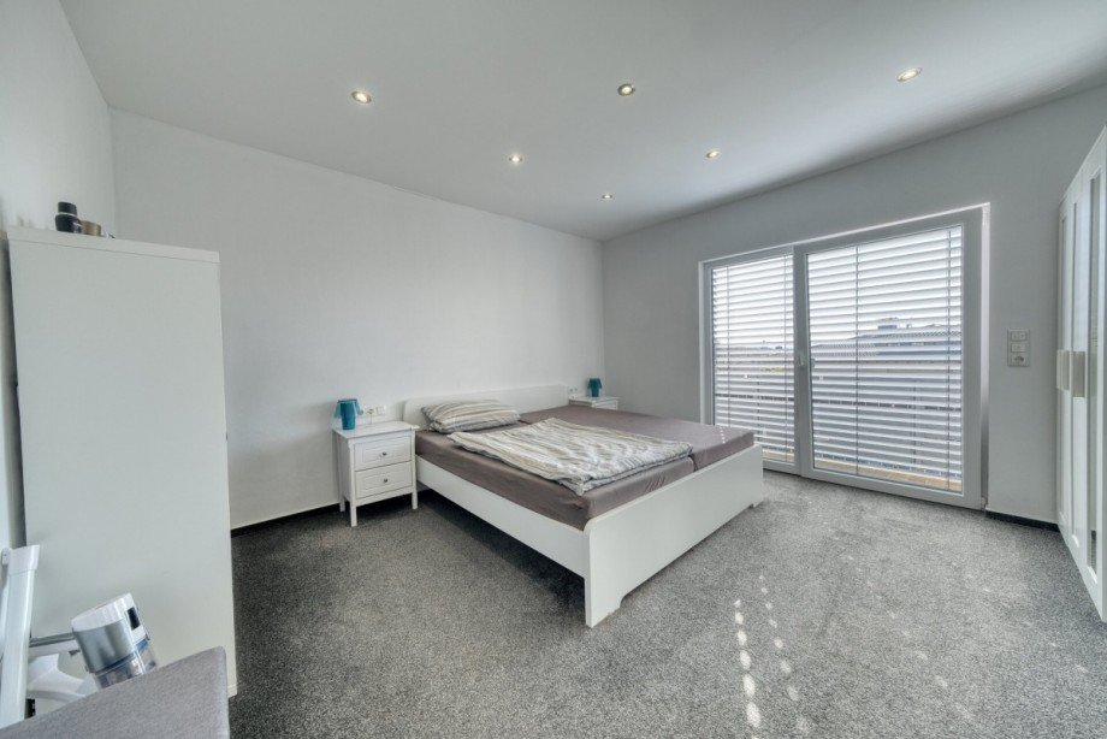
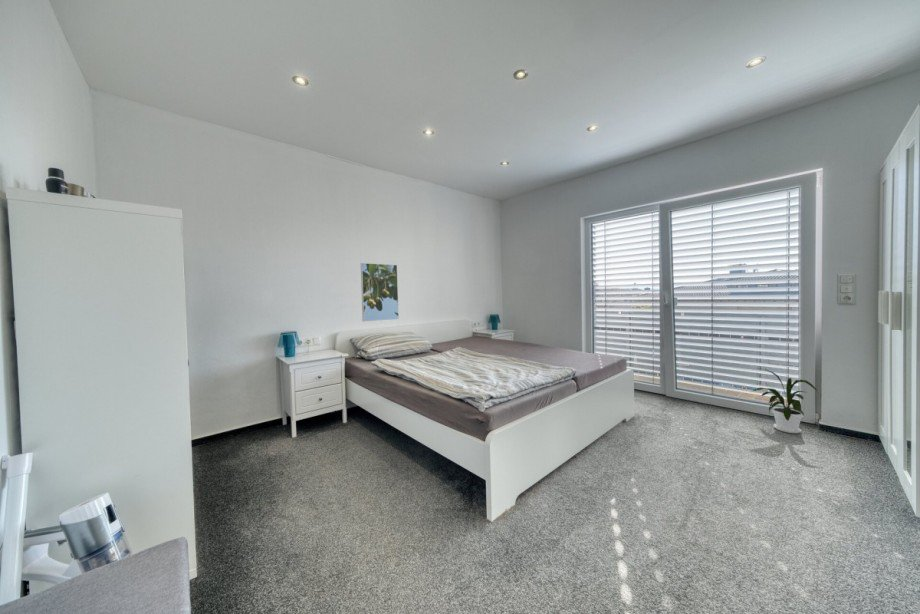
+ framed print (380, 292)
+ house plant (783, 400)
